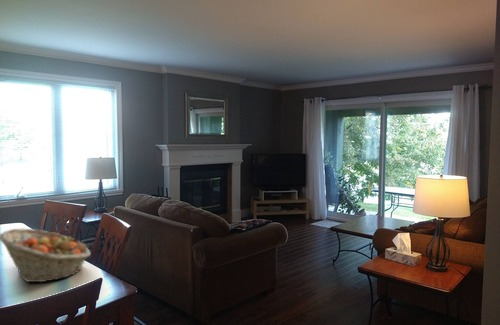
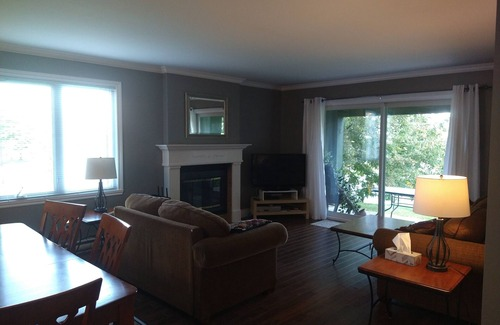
- fruit basket (47, 250)
